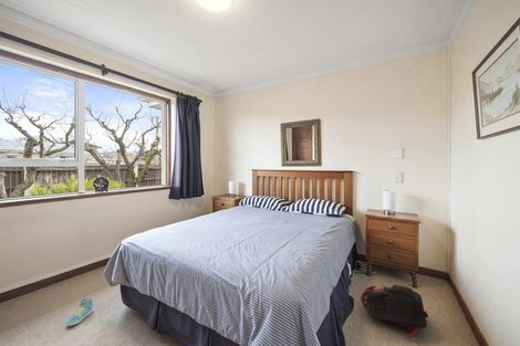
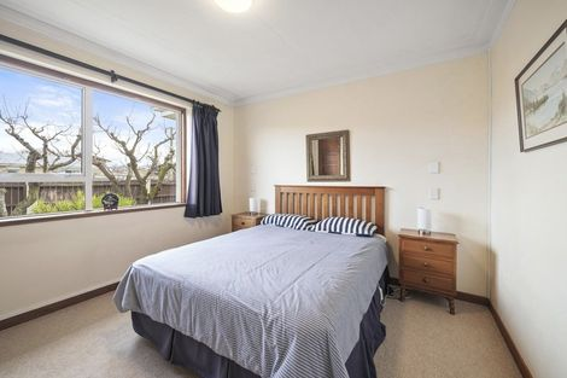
- backpack (392, 302)
- sneaker (80, 310)
